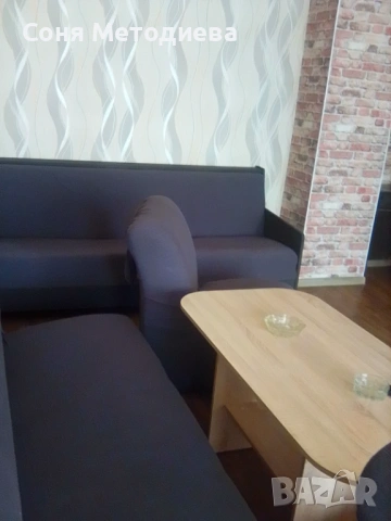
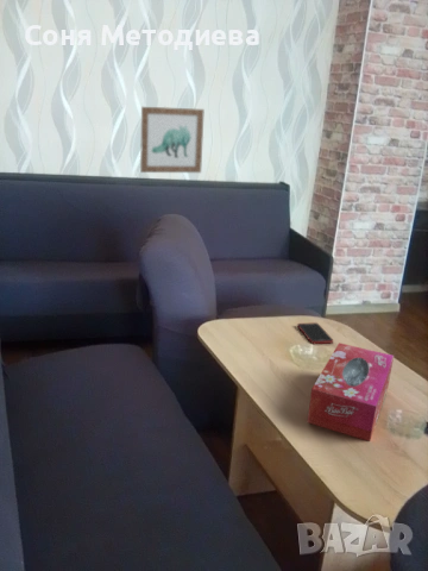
+ cell phone (314, 333)
+ wall art (171, 140)
+ tissue box (352, 388)
